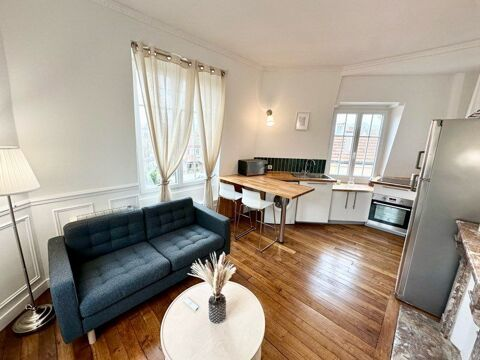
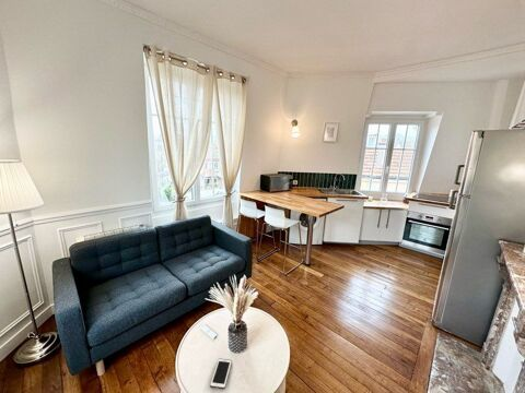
+ cell phone (221, 372)
